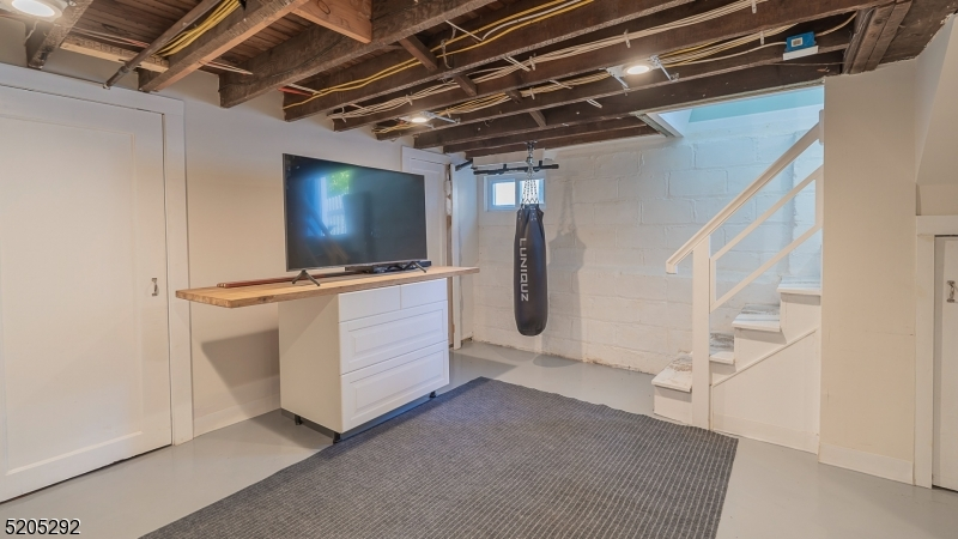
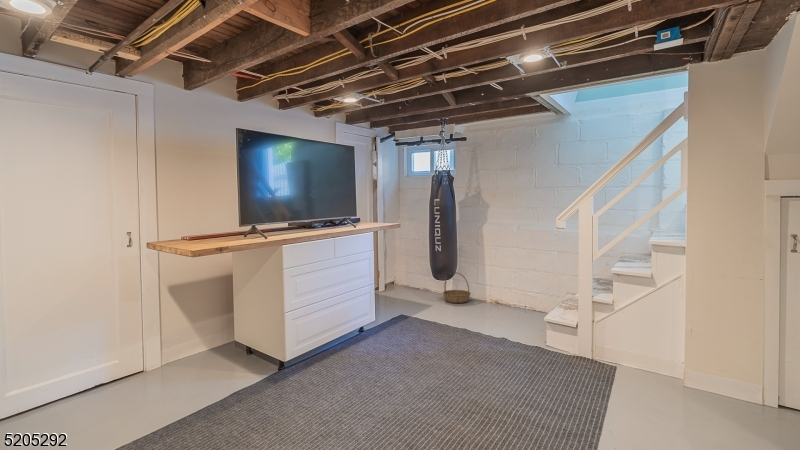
+ basket (456, 290)
